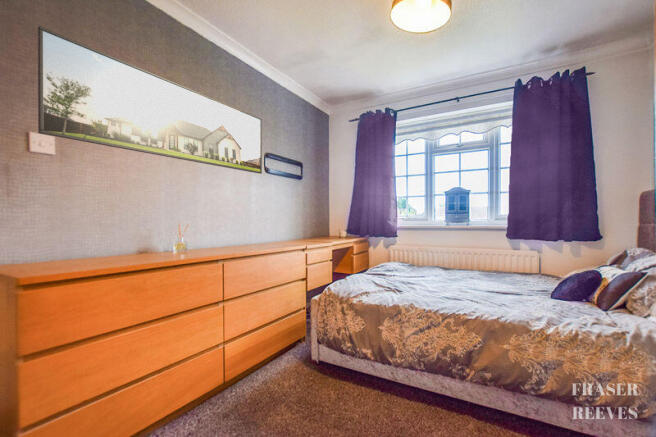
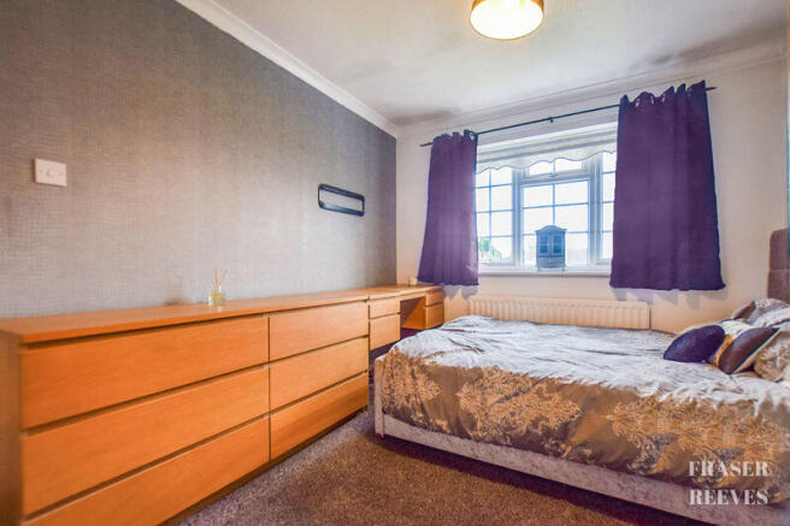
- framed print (185, 123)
